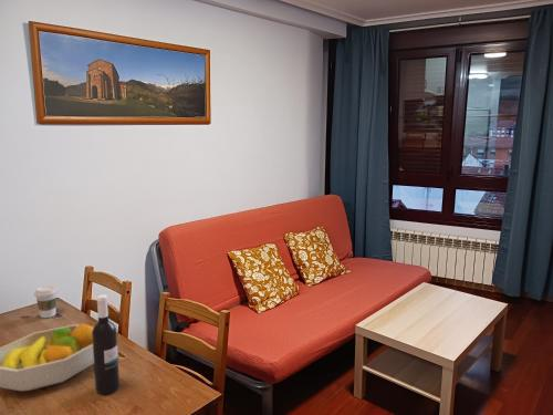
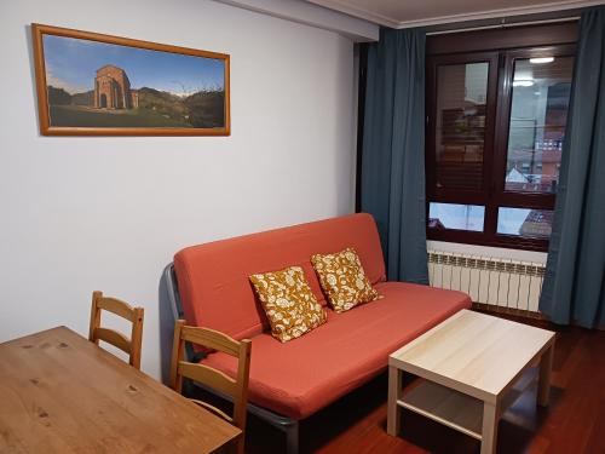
- wine bottle (104, 343)
- coffee cup (46, 301)
- fruit bowl (49, 352)
